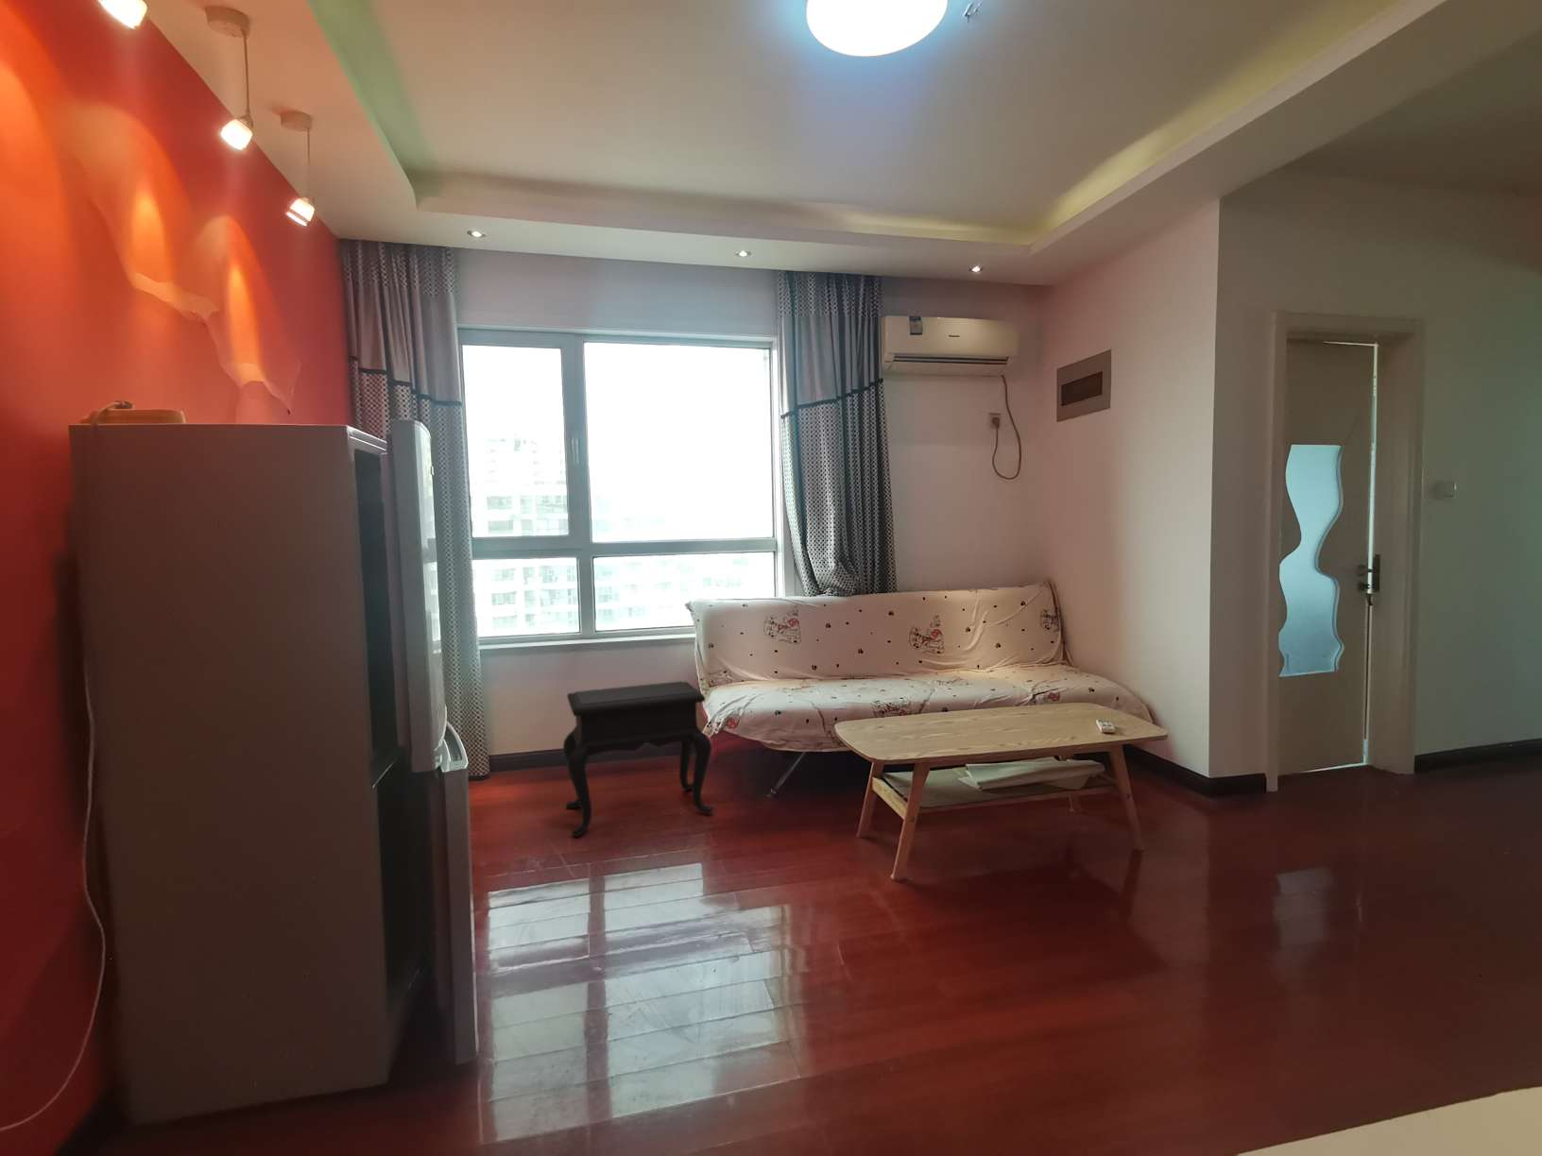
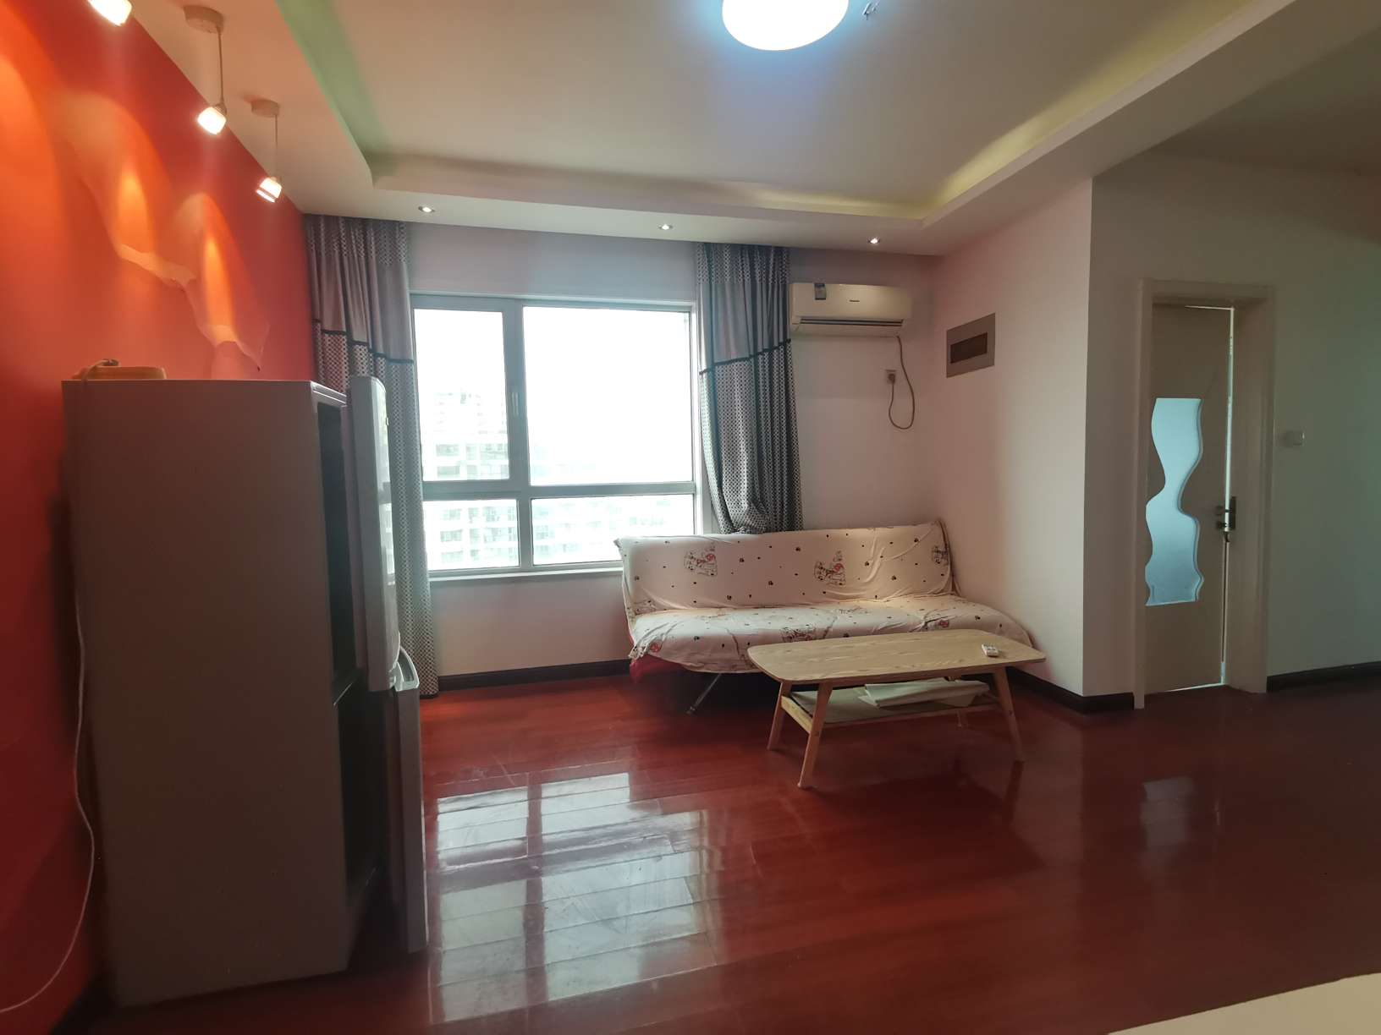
- side table (635, 748)
